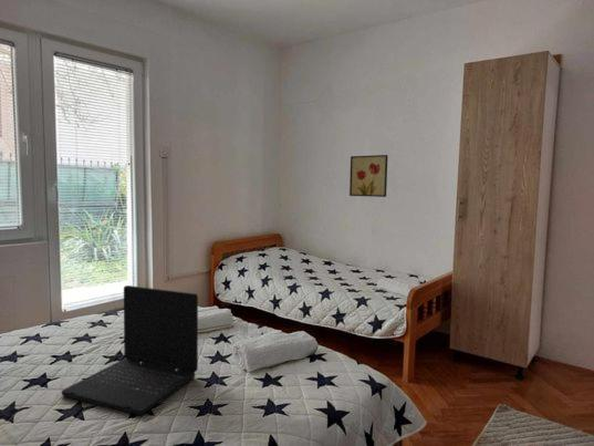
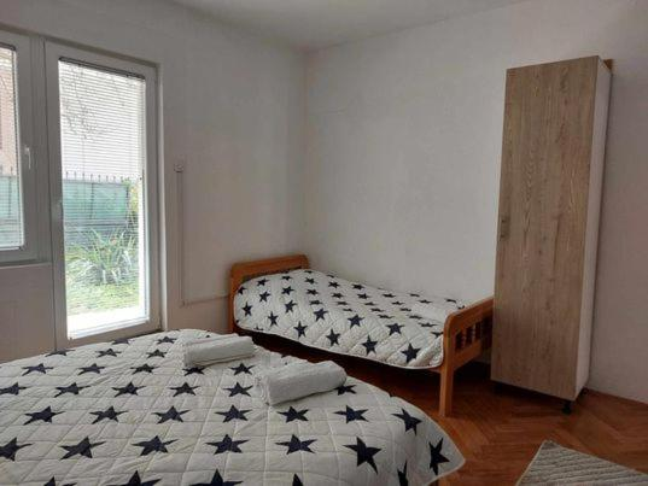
- wall art (368, 176)
- laptop (133, 342)
